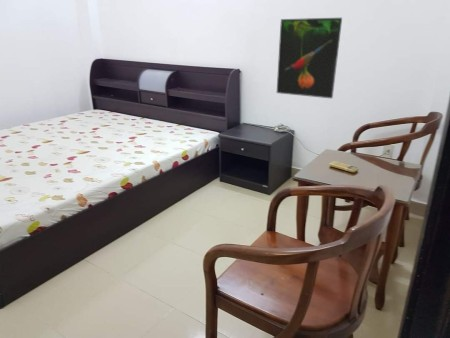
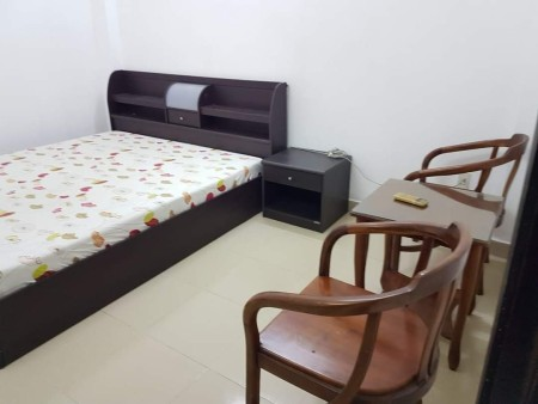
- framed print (306, 58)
